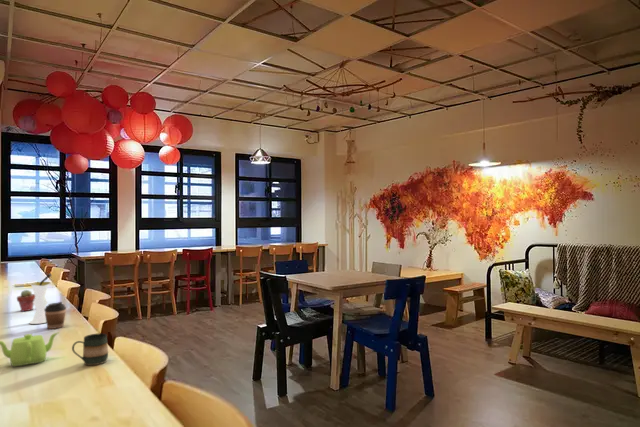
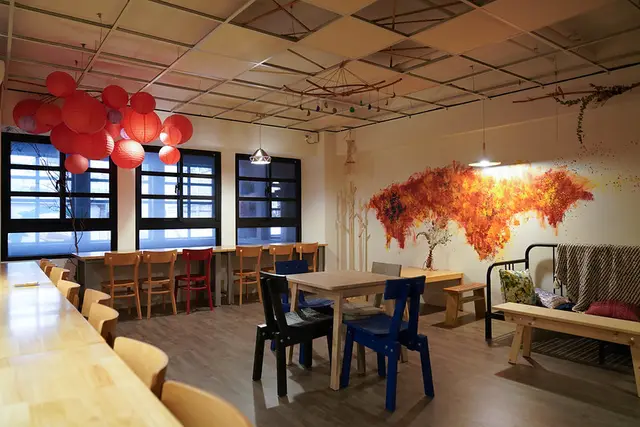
- mug (90, 350)
- potted succulent (26, 299)
- teapot (28, 348)
- vase (40, 297)
- coffee cup (55, 314)
